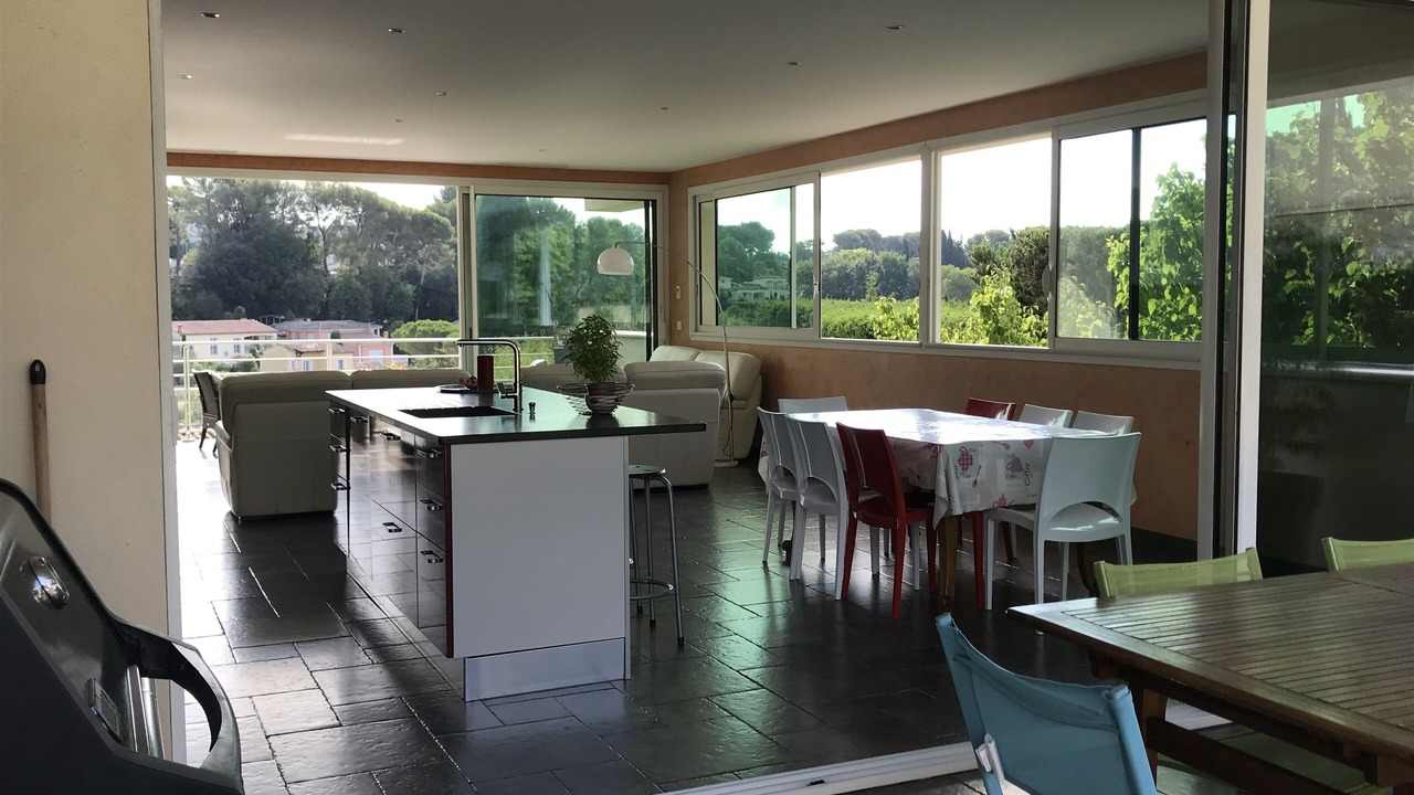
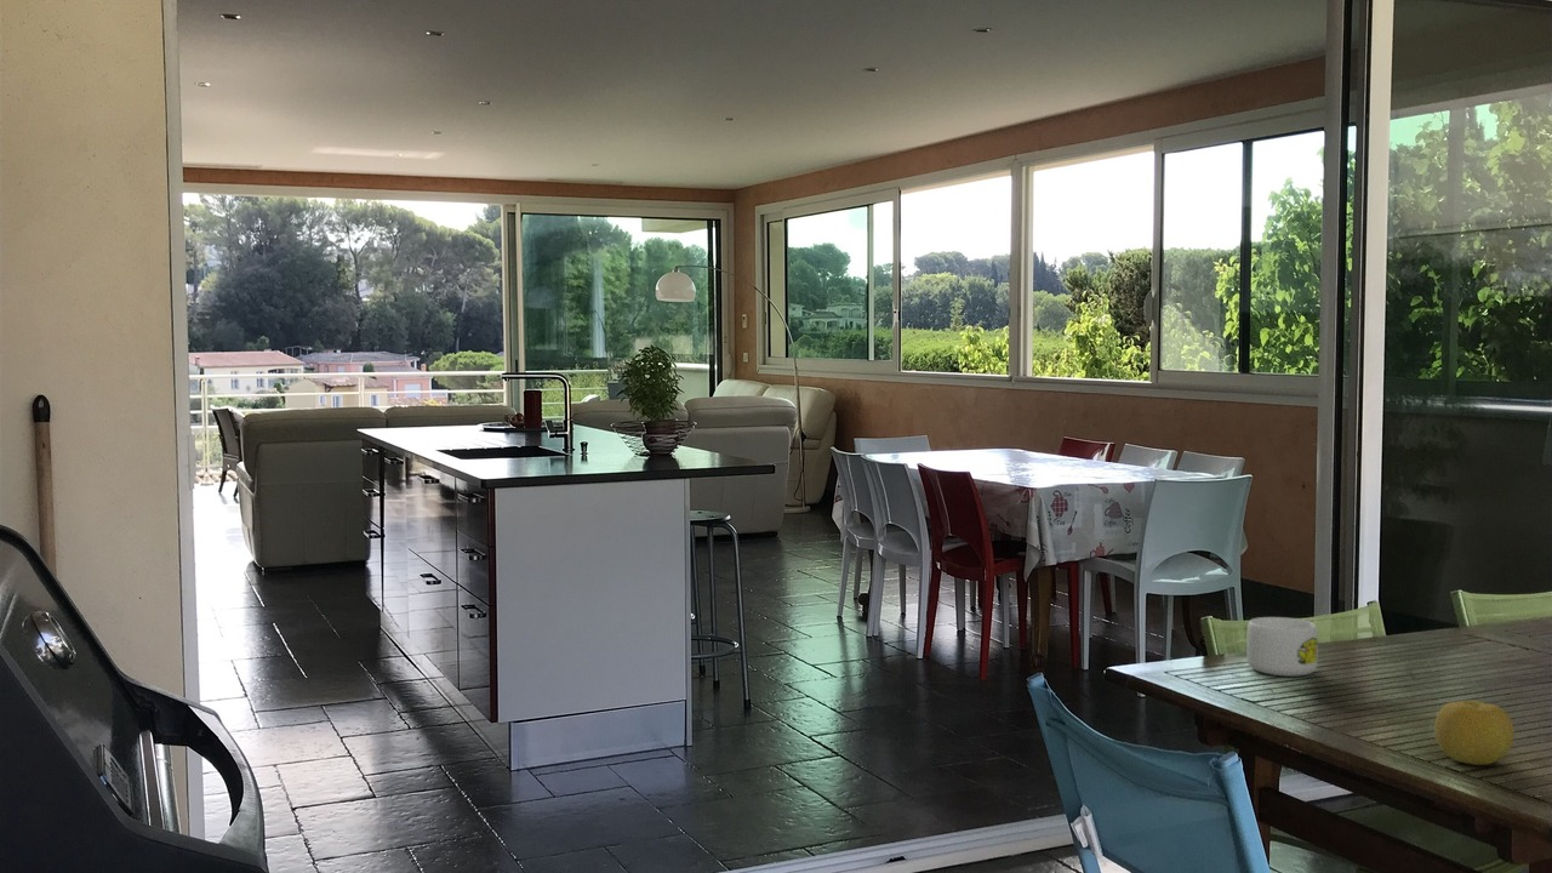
+ mug (1282, 646)
+ fruit (1473, 730)
